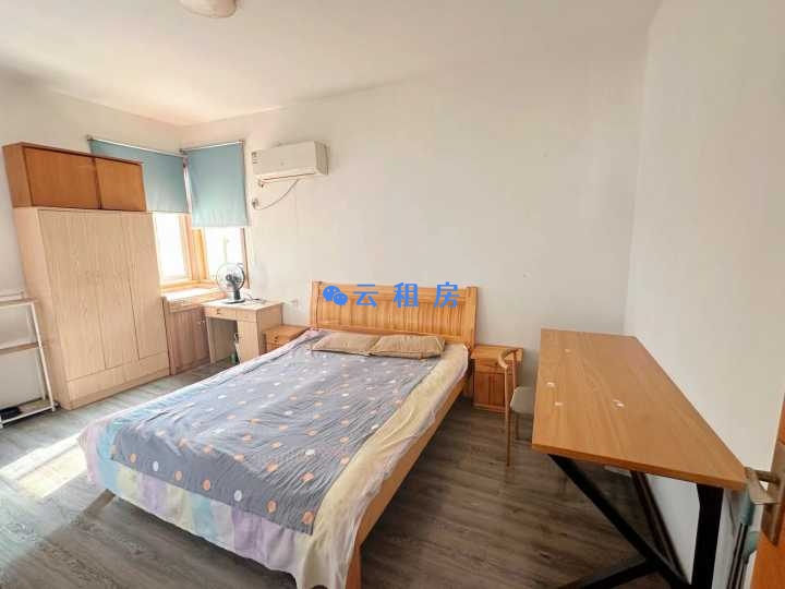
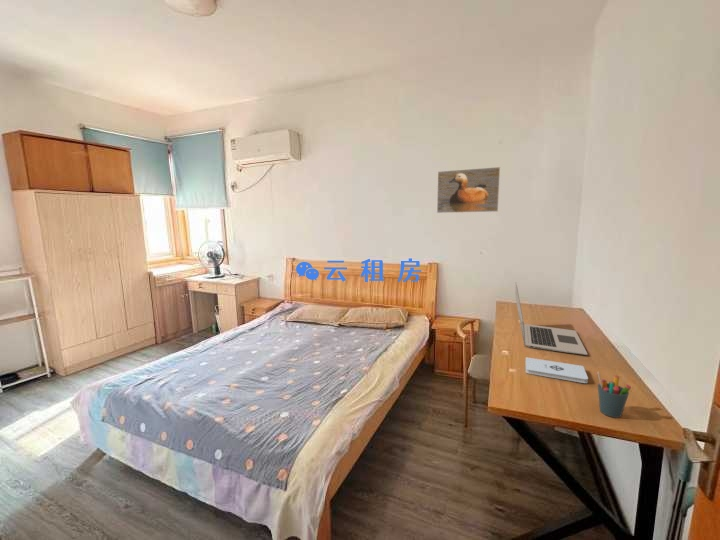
+ laptop (543, 326)
+ notepad (554, 369)
+ pen holder (612, 394)
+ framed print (467, 191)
